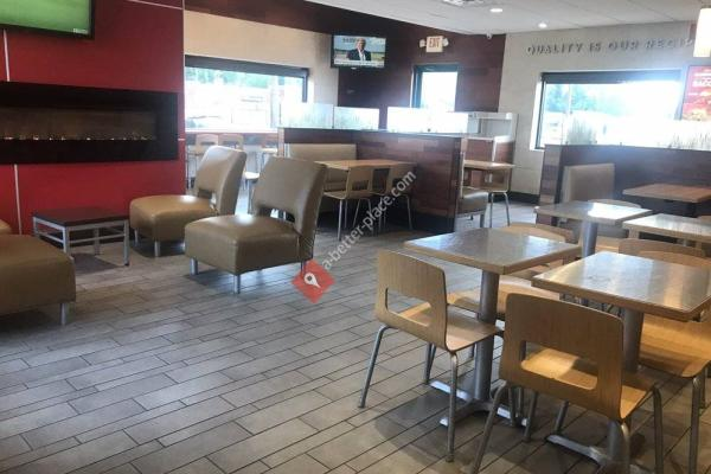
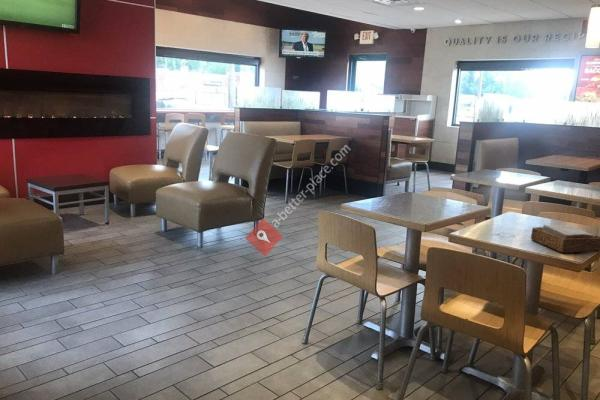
+ napkin holder (566, 237)
